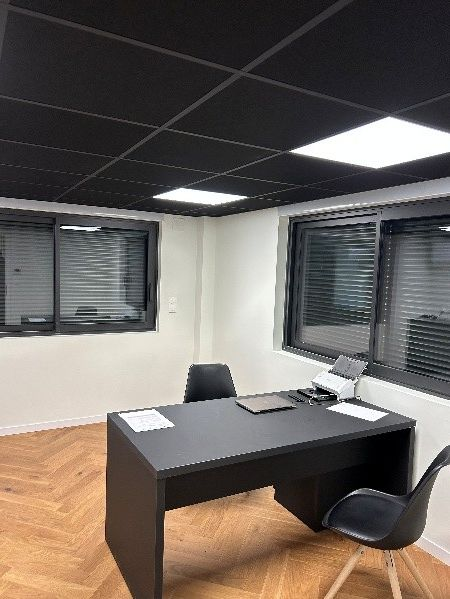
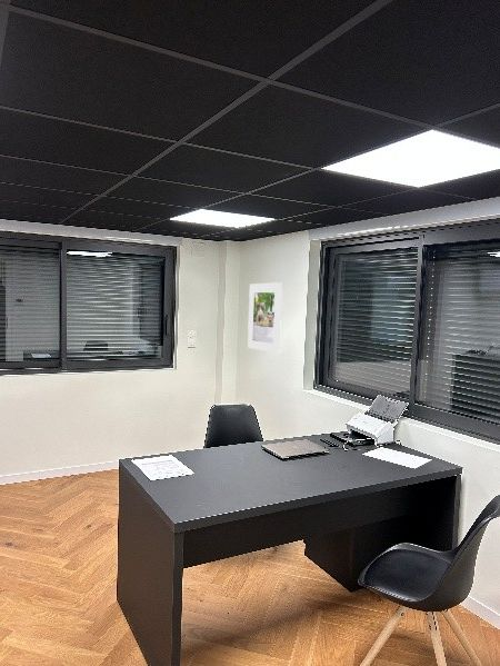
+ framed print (263, 317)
